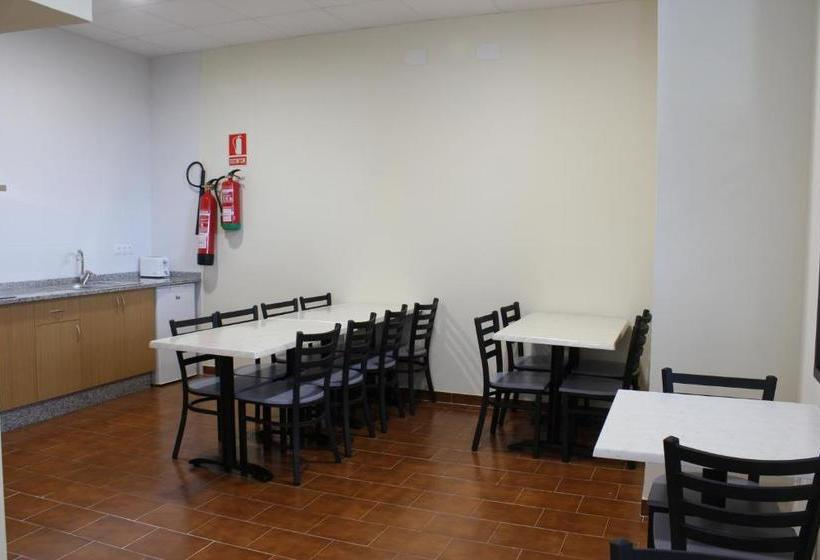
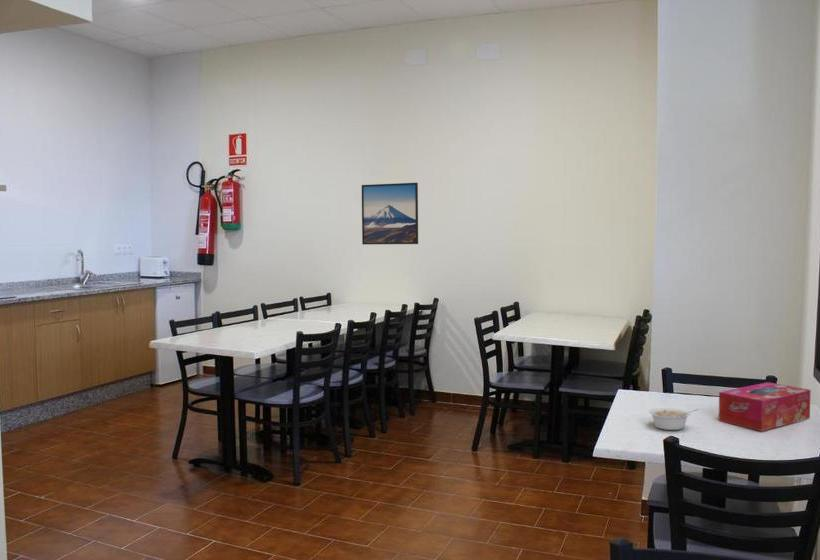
+ legume (670, 417)
+ tissue box (764, 405)
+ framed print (389, 214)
